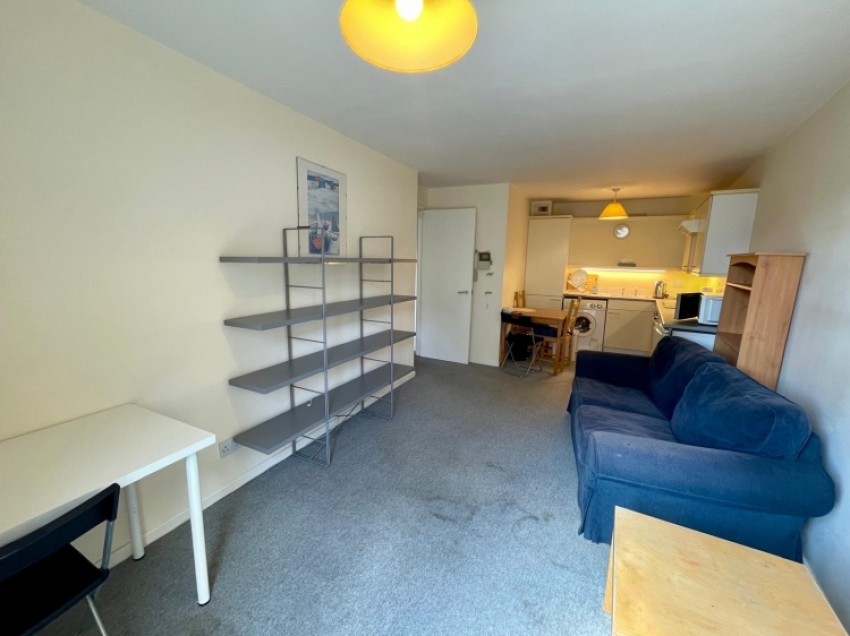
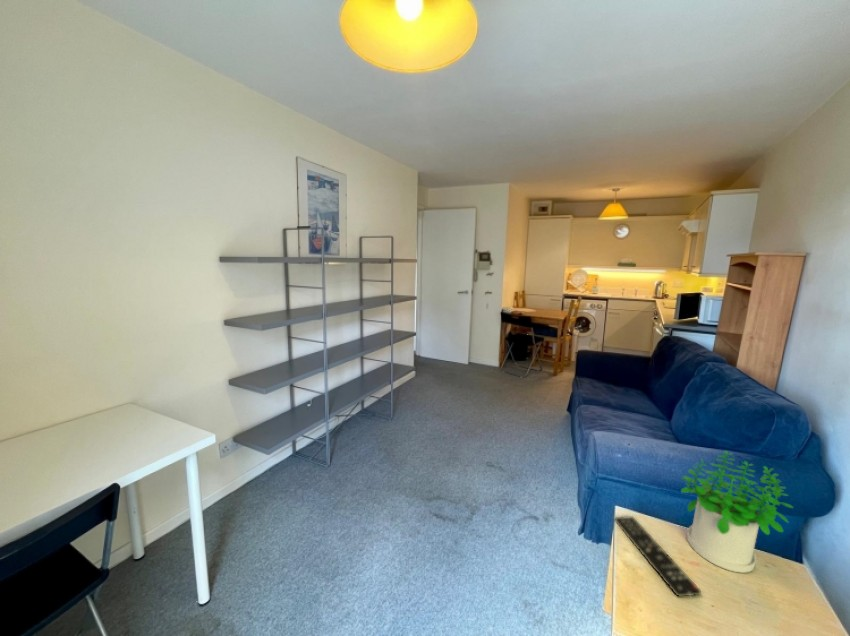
+ remote control (652, 551)
+ potted plant (734, 510)
